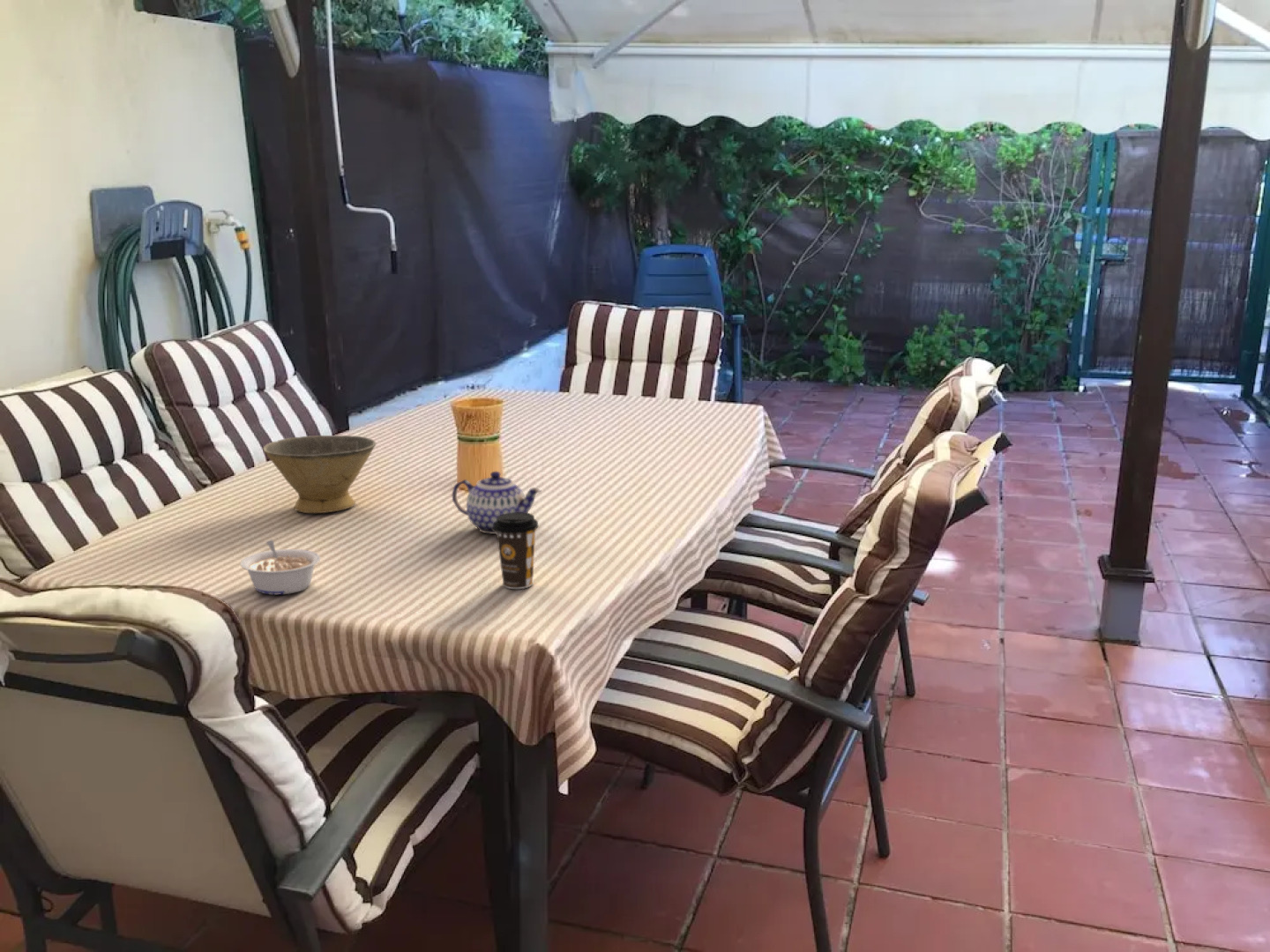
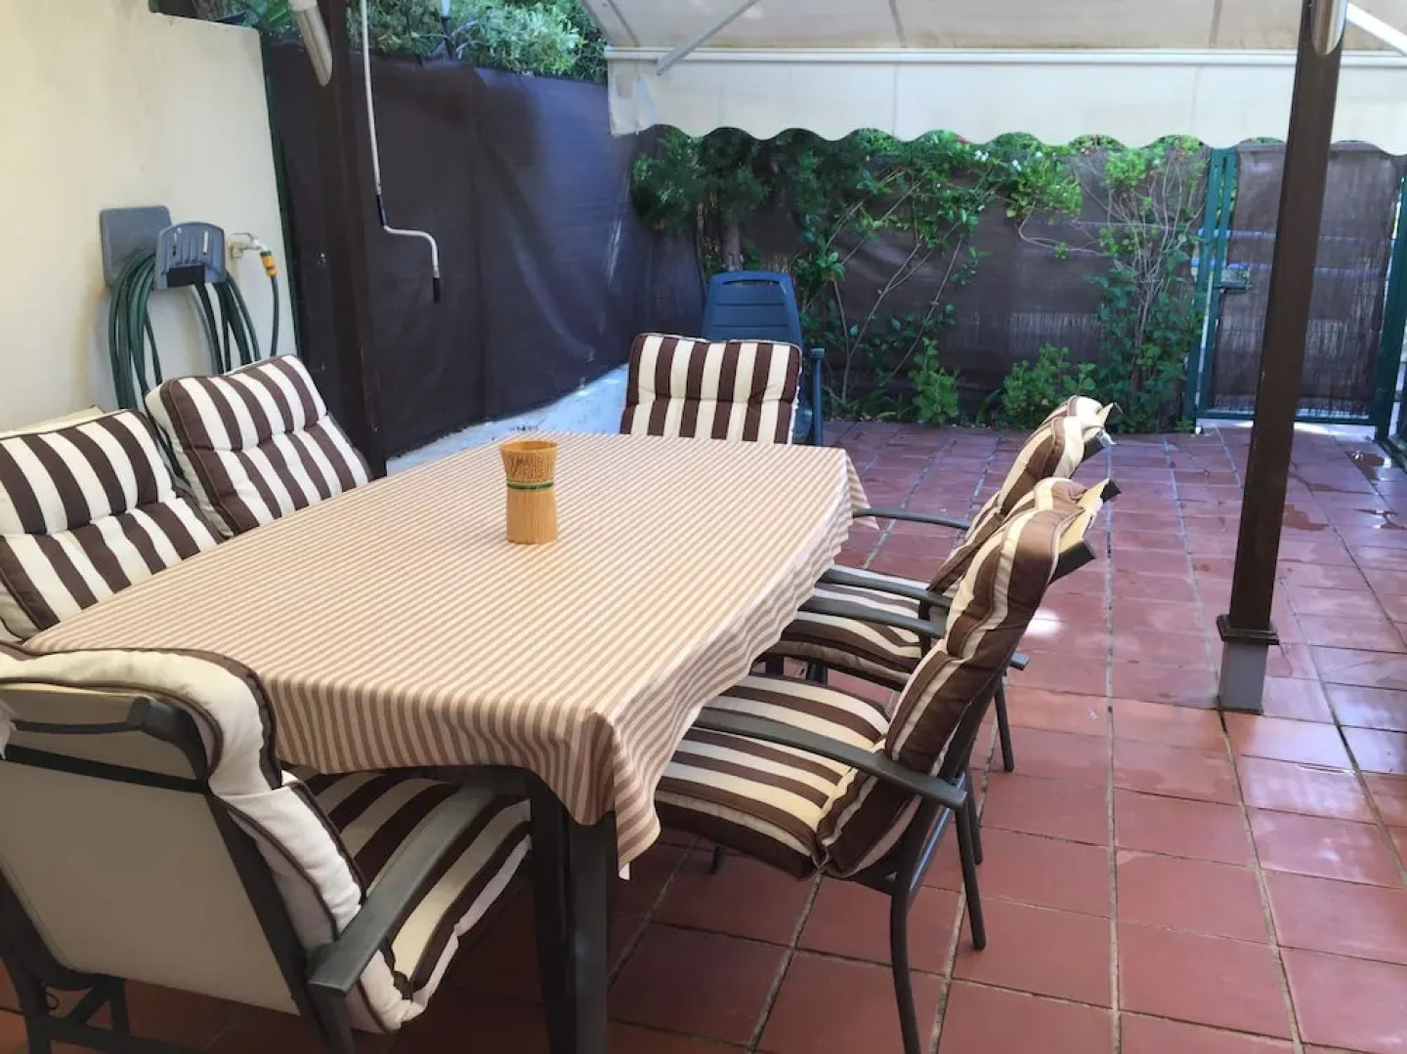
- bowl (323, 474)
- coffee cup (517, 550)
- legume (279, 569)
- teapot (497, 500)
